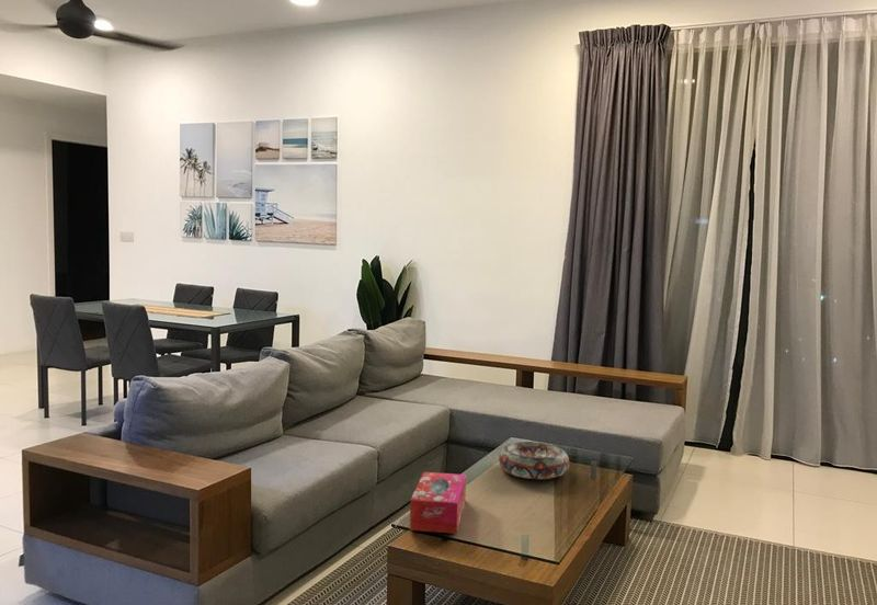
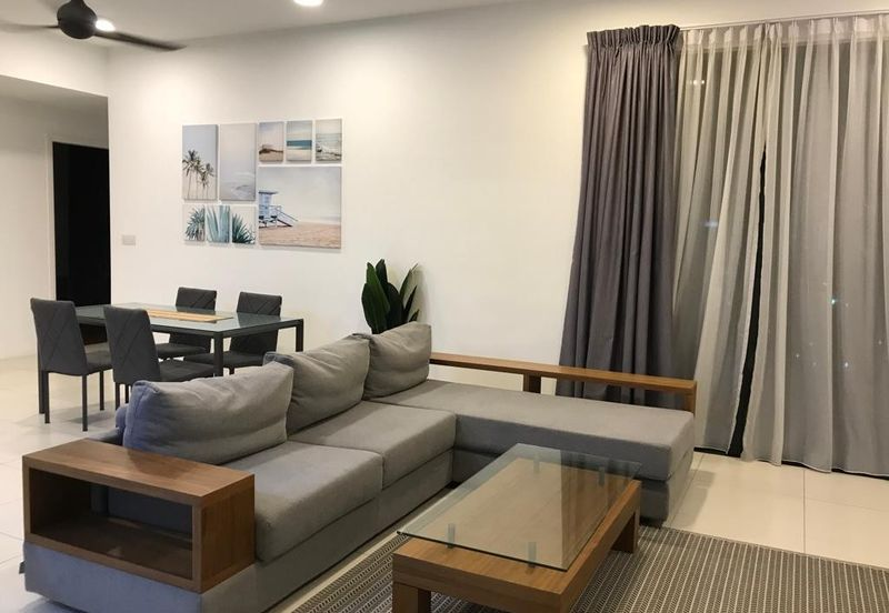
- tissue box (438, 501)
- decorative bowl (533, 460)
